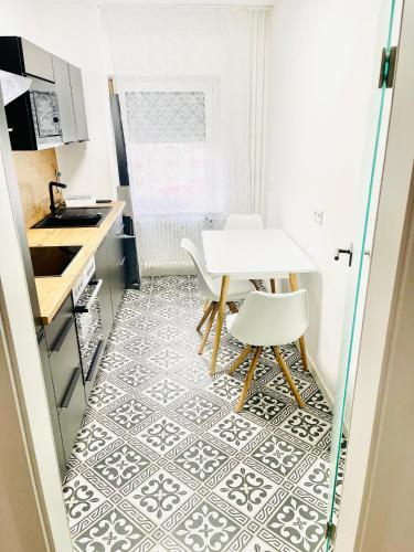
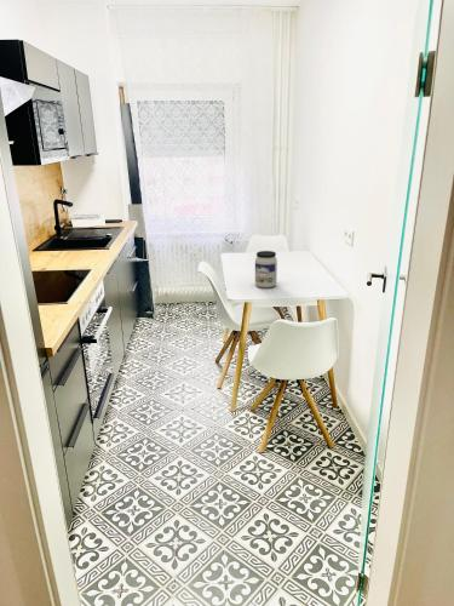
+ jar (265, 269)
